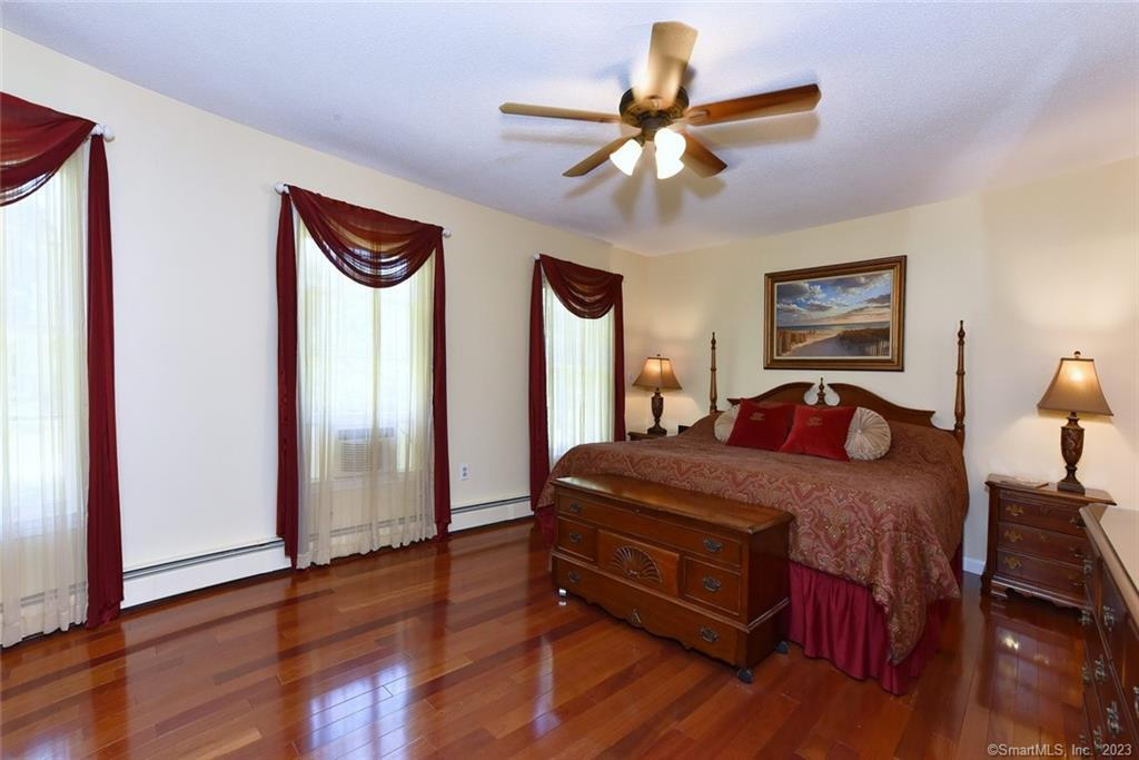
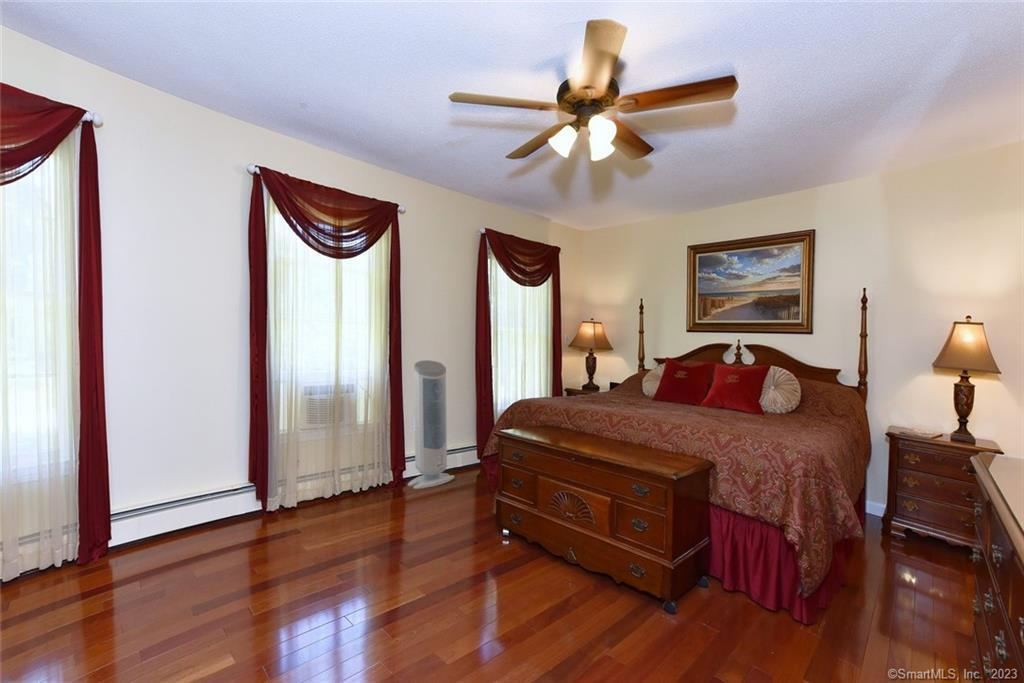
+ air purifier (430, 421)
